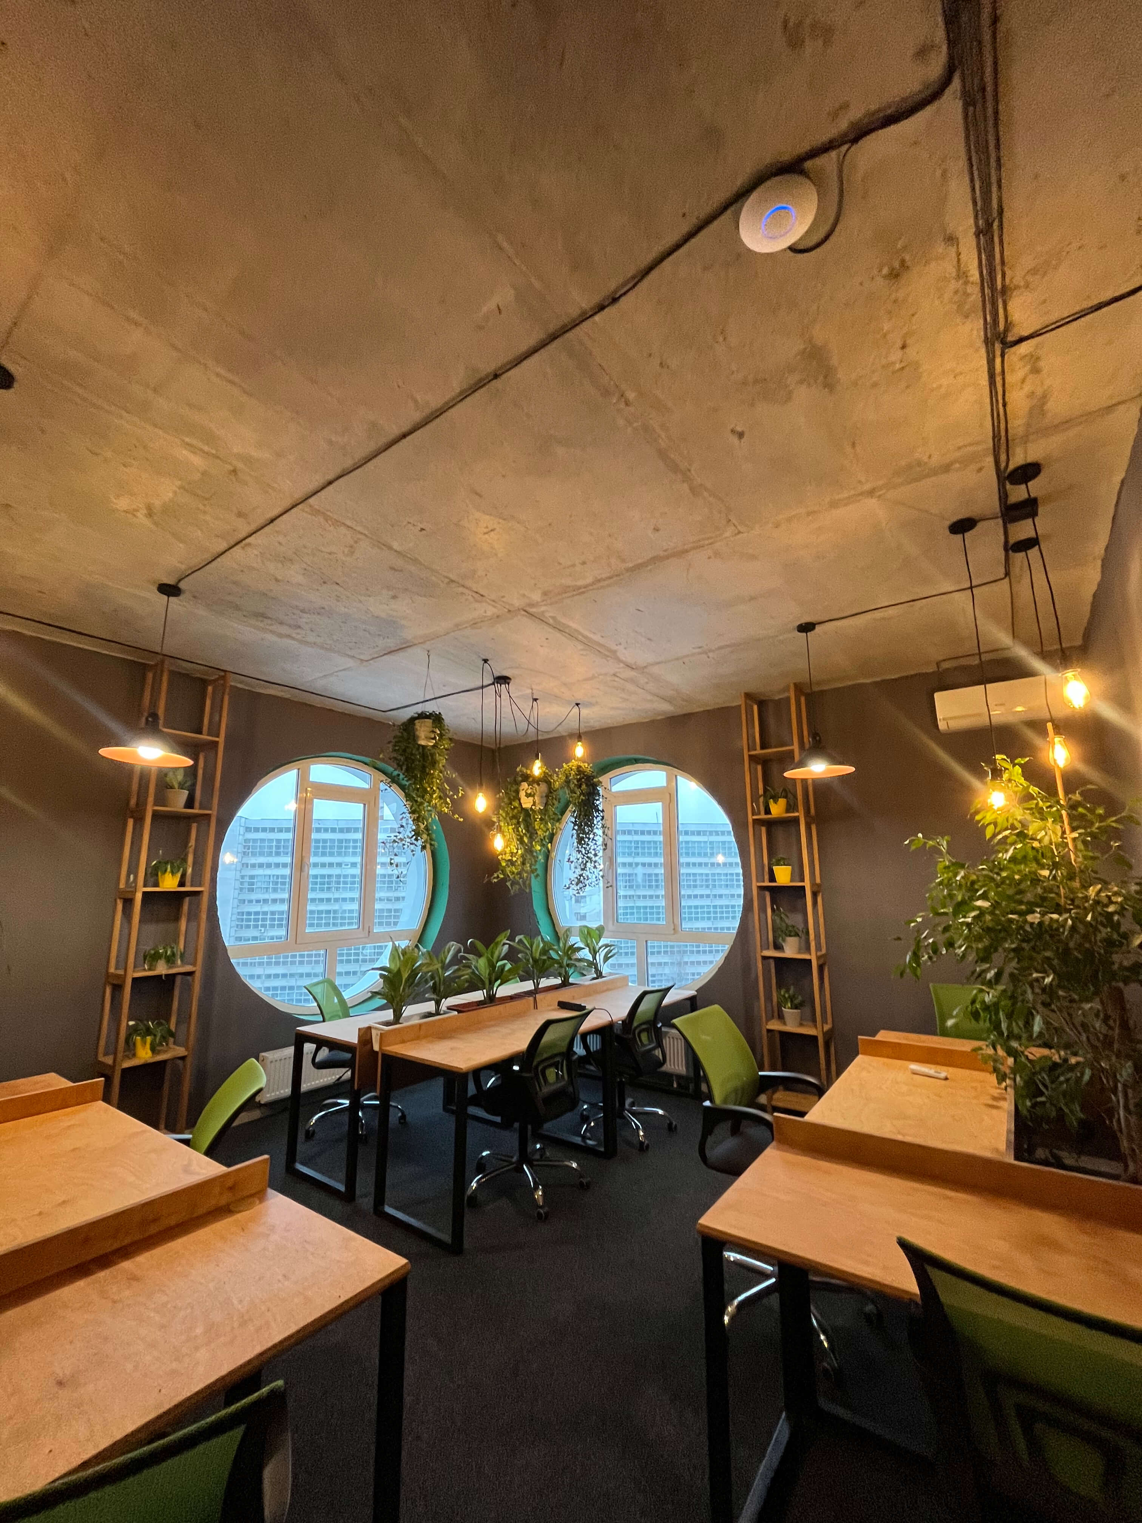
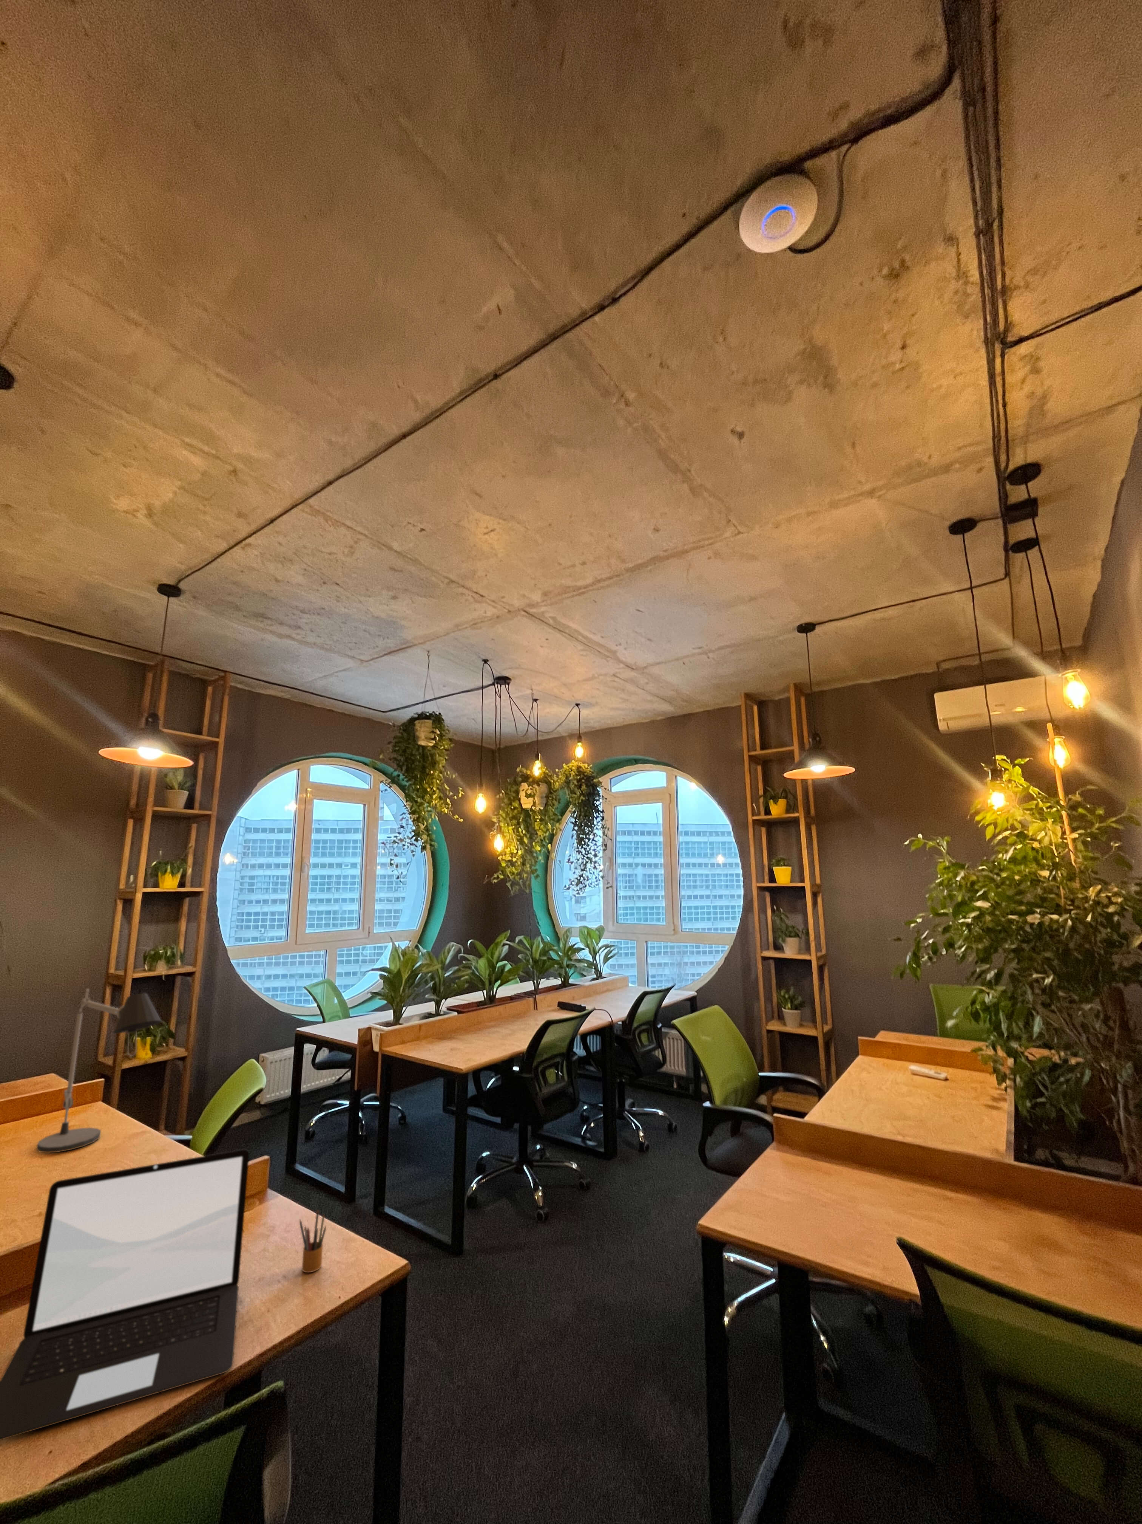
+ laptop (136, 1271)
+ pencil box (313, 1241)
+ desk lamp (76, 1066)
